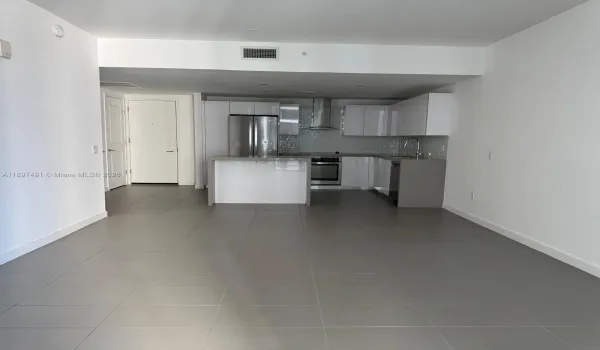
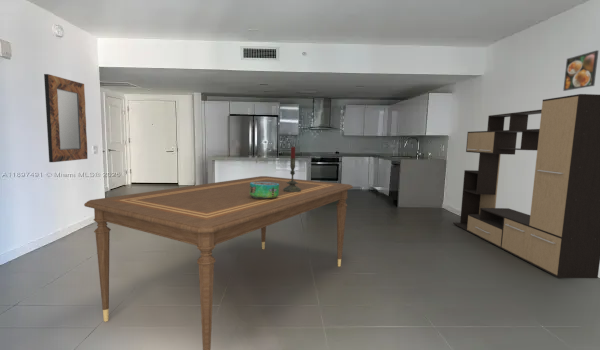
+ candle (292, 168)
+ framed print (579, 71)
+ dining table (243, 234)
+ decorative bowl (264, 189)
+ home mirror (68, 120)
+ media console (498, 174)
